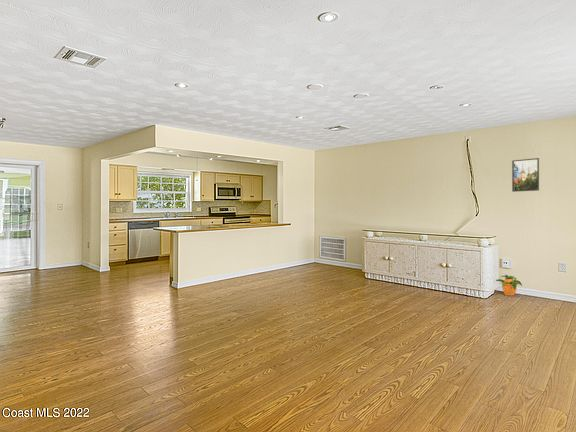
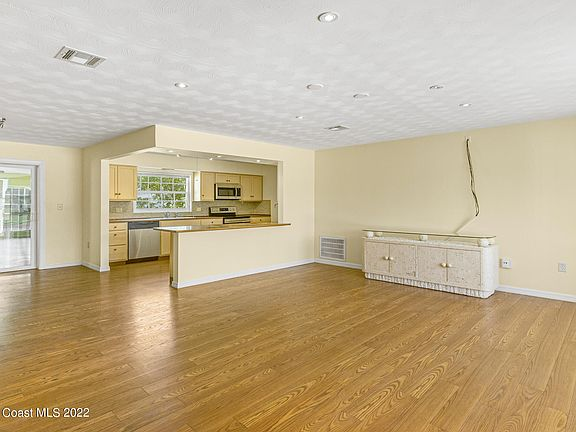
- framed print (525, 175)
- potted plant (507, 284)
